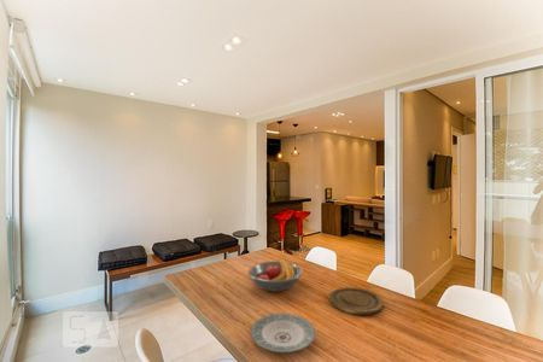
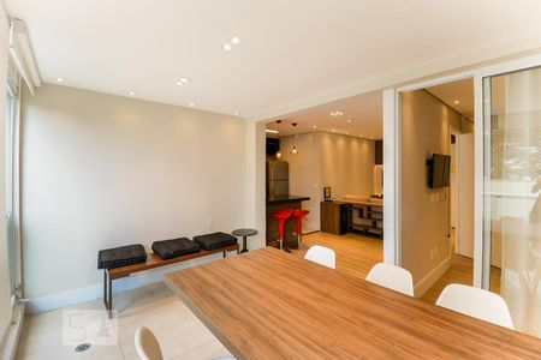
- plate (355, 299)
- fruit bowl (275, 275)
- plate (282, 334)
